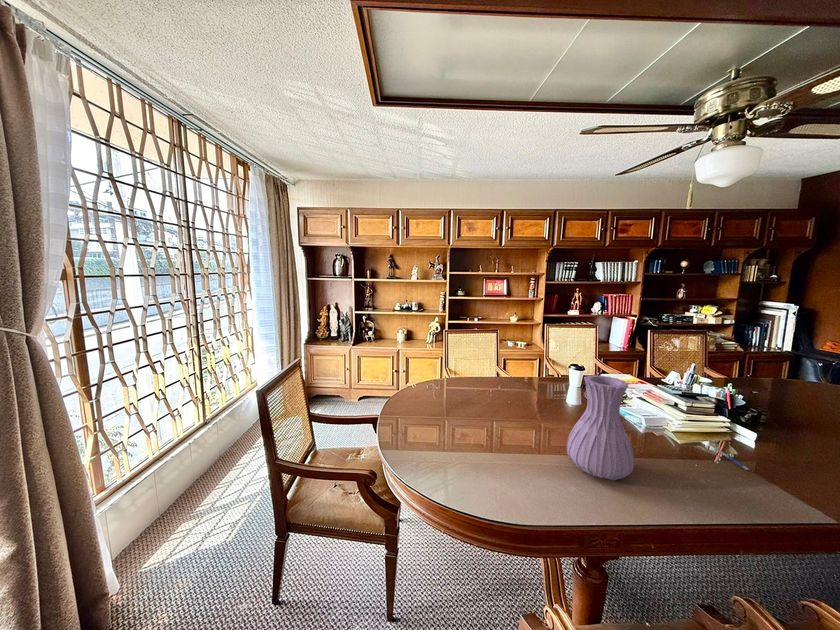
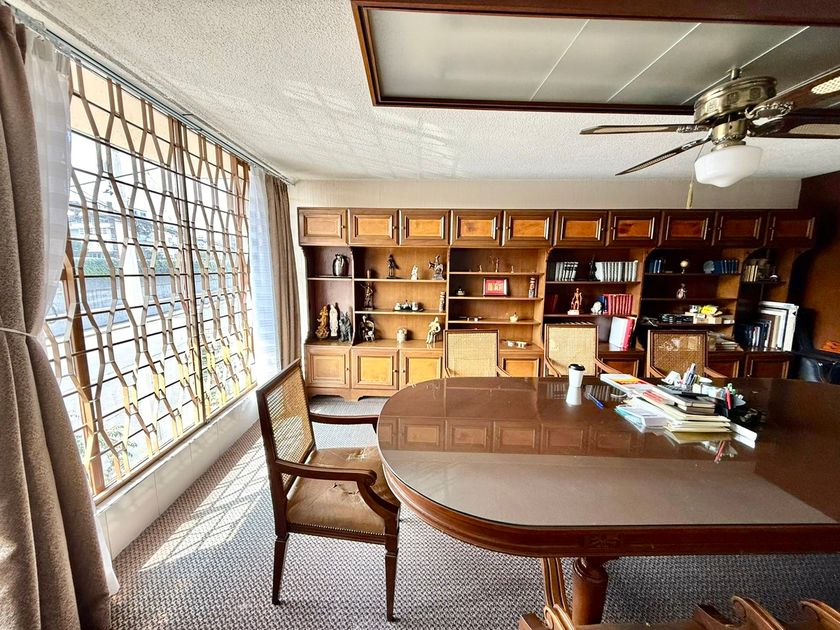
- vase (601, 425)
- pen (728, 456)
